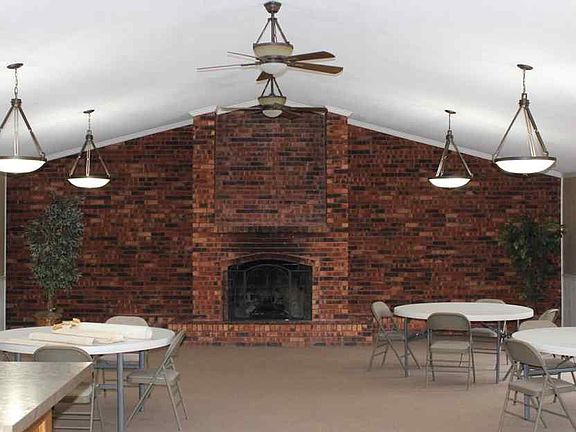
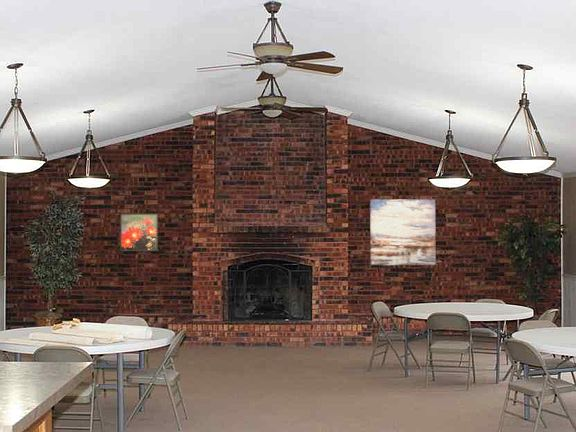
+ wall art (402, 232)
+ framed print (139, 232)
